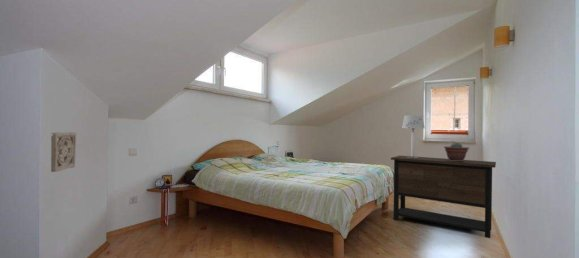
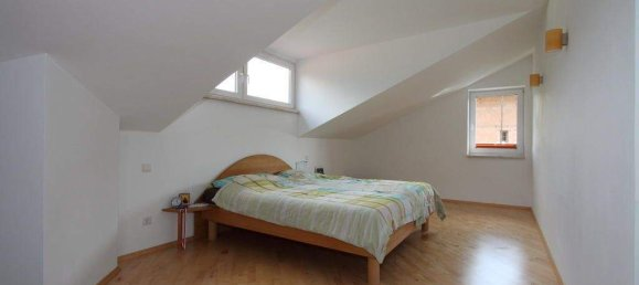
- table lamp (413, 136)
- wall ornament (64, 151)
- dresser (440, 191)
- potted plant (456, 151)
